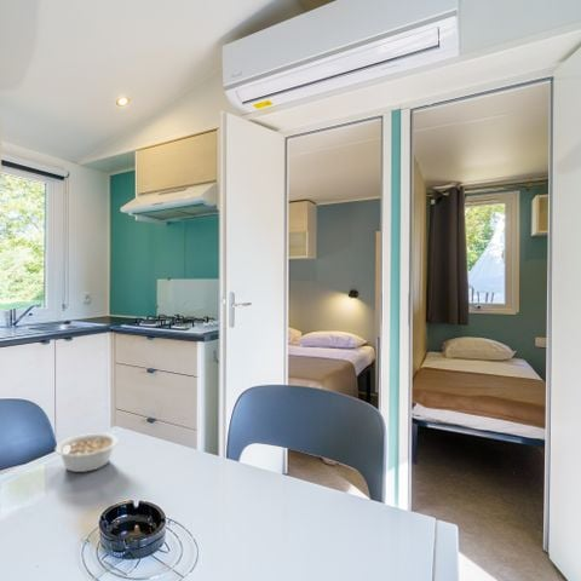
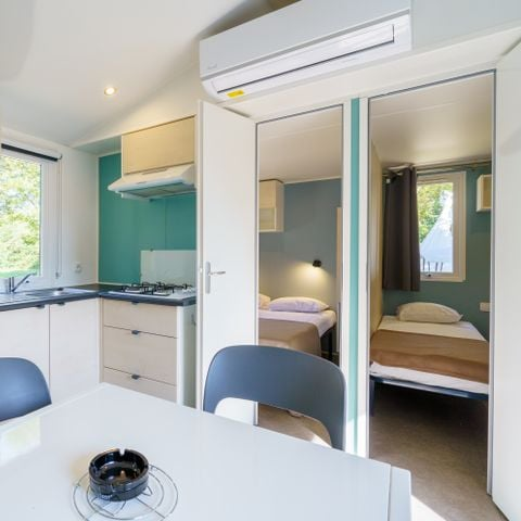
- legume (90, 451)
